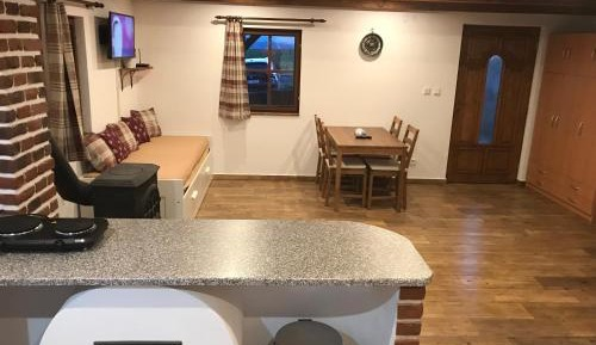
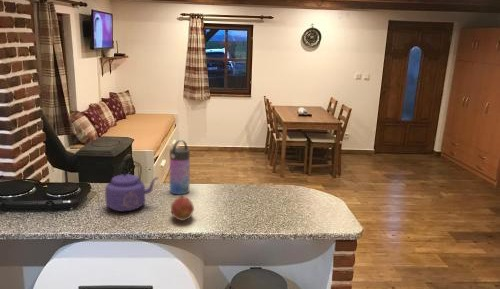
+ kettle (132, 183)
+ water bottle (179, 166)
+ fruit (182, 207)
